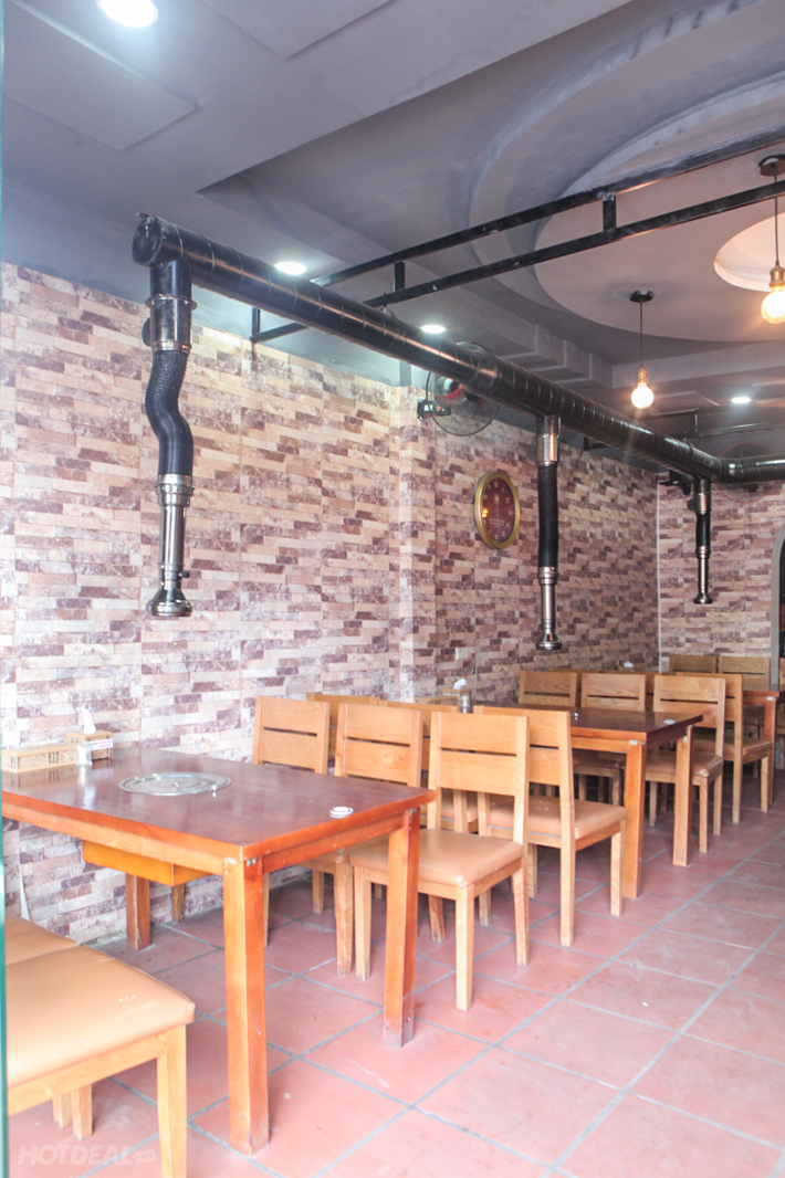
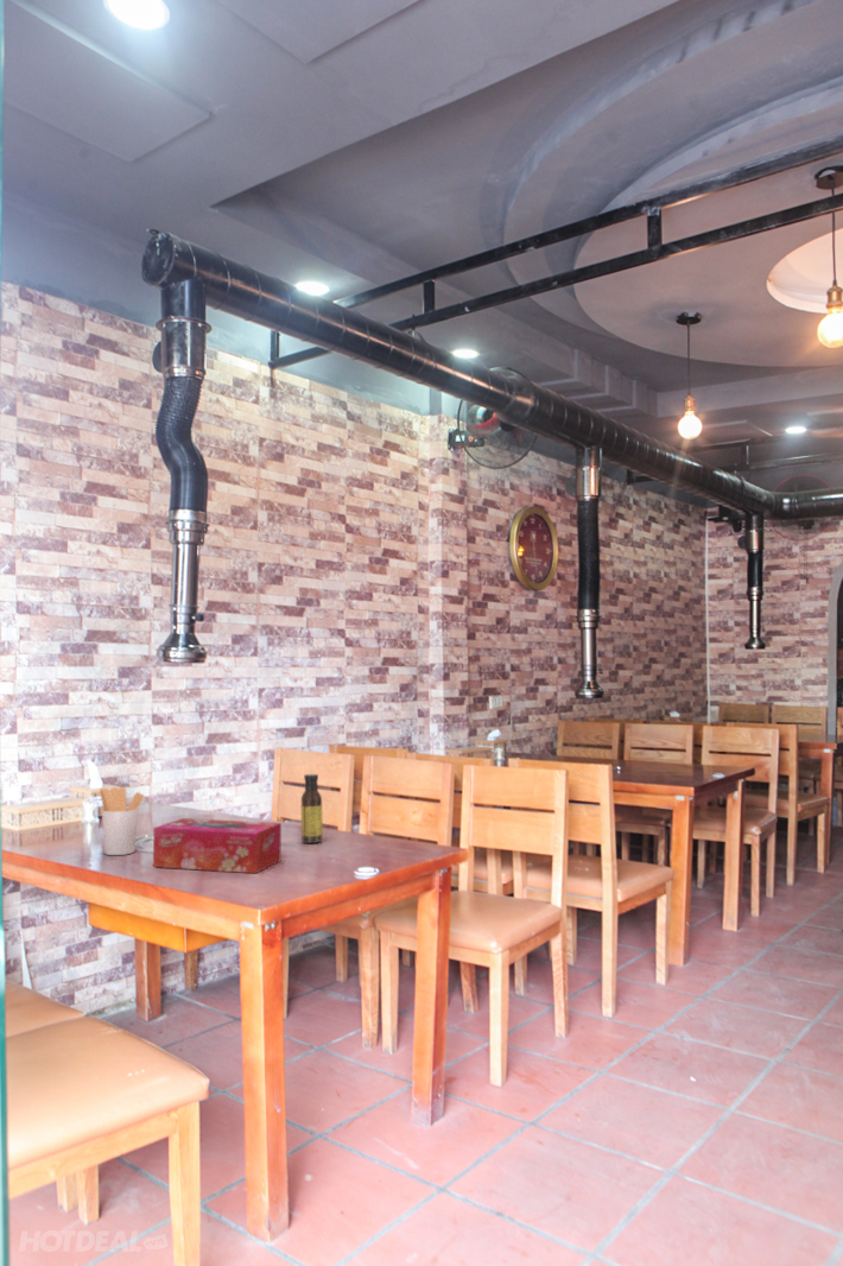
+ utensil holder (116, 818)
+ sauce bottle (311, 808)
+ tissue box (217, 844)
